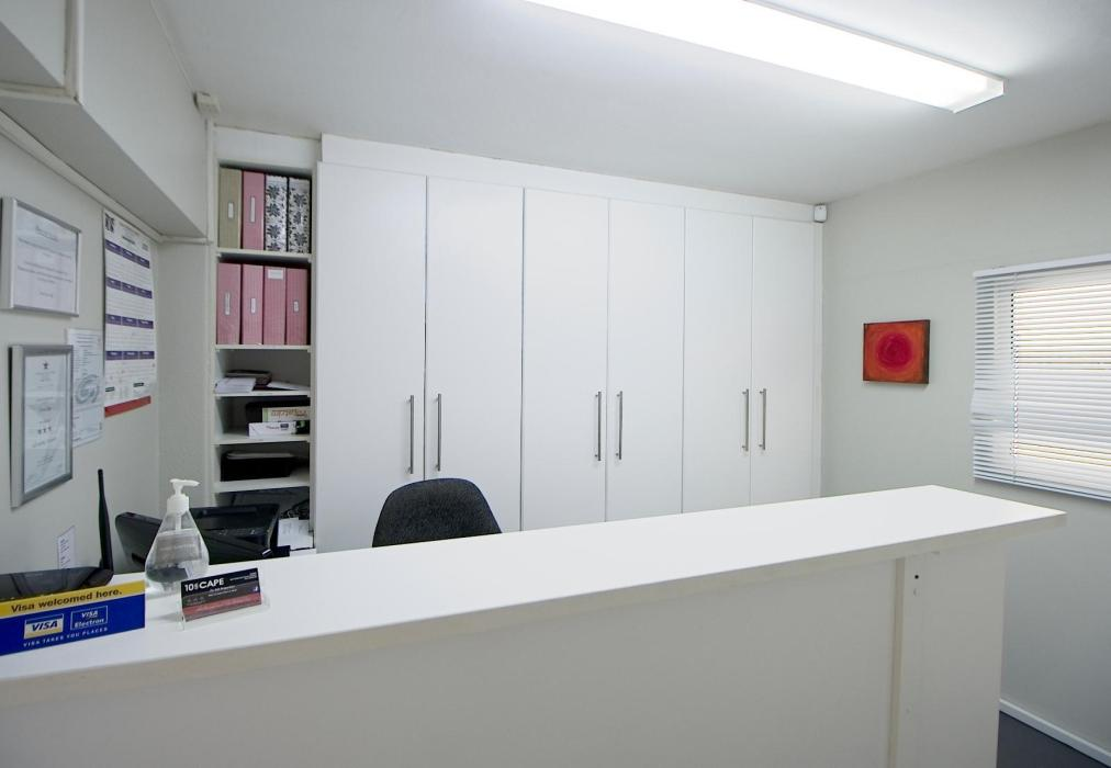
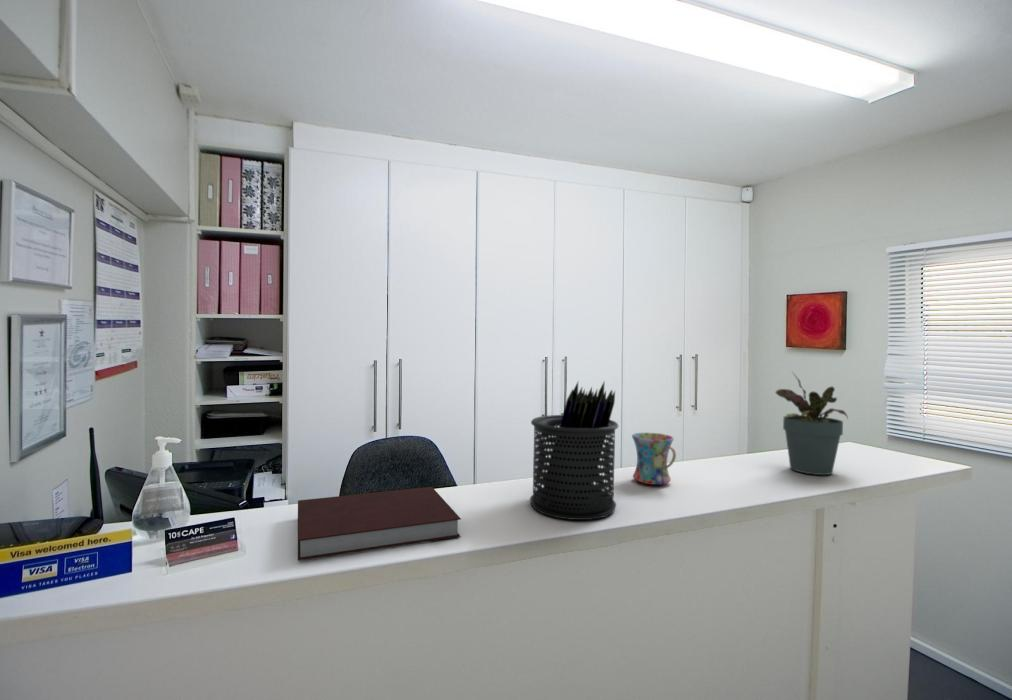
+ mug (656, 460)
+ notebook (375, 517)
+ potted plant (803, 419)
+ pen holder (573, 442)
